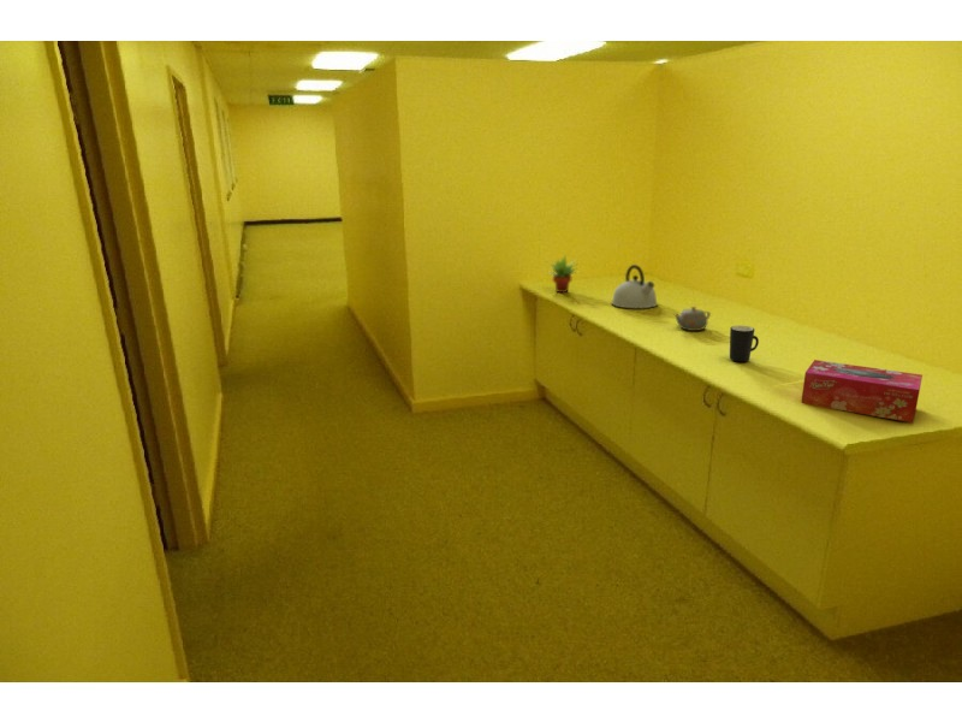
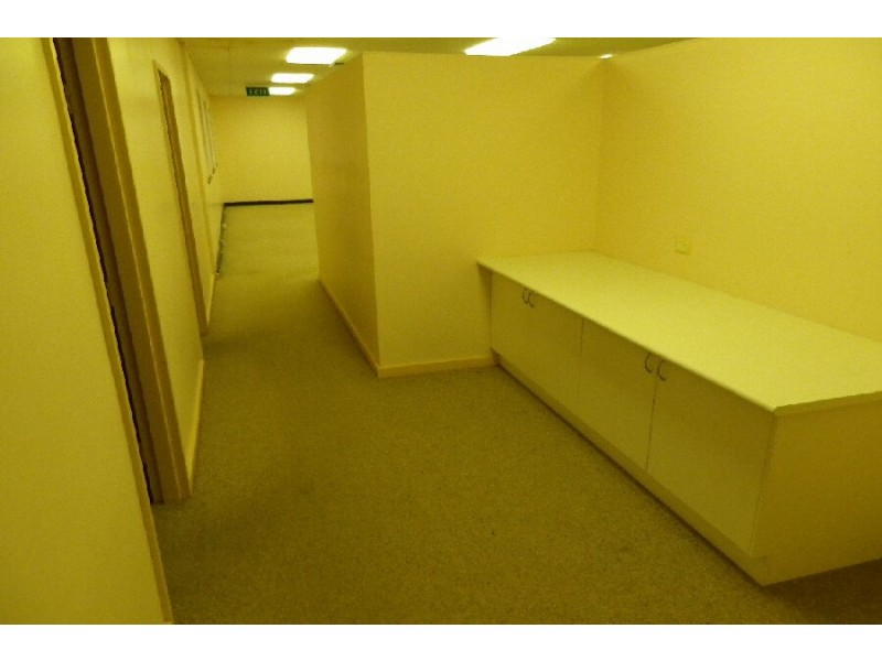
- mug (743, 343)
- teapot (691, 318)
- tissue box (860, 389)
- succulent plant (563, 274)
- kettle (636, 284)
